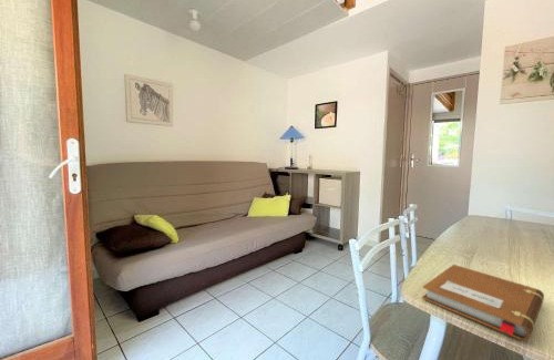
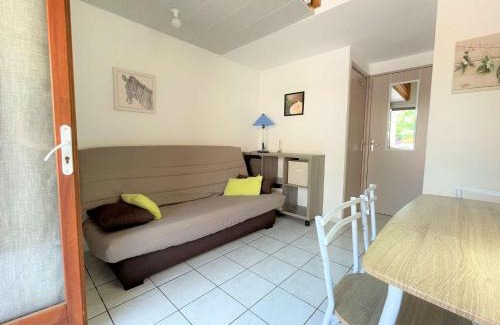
- notebook (482, 295)
